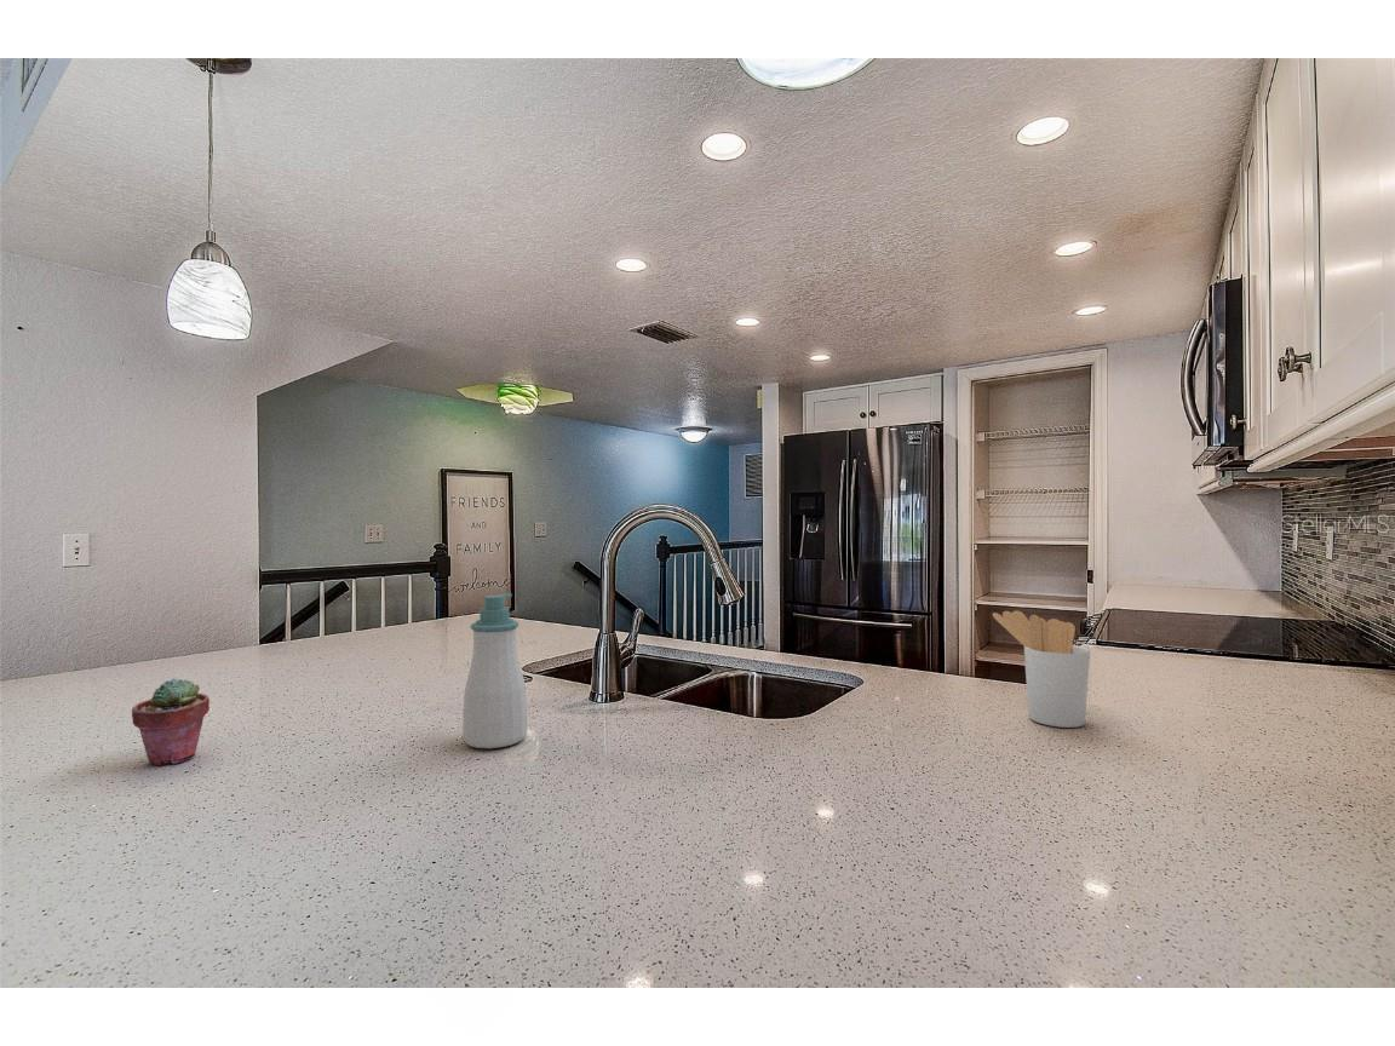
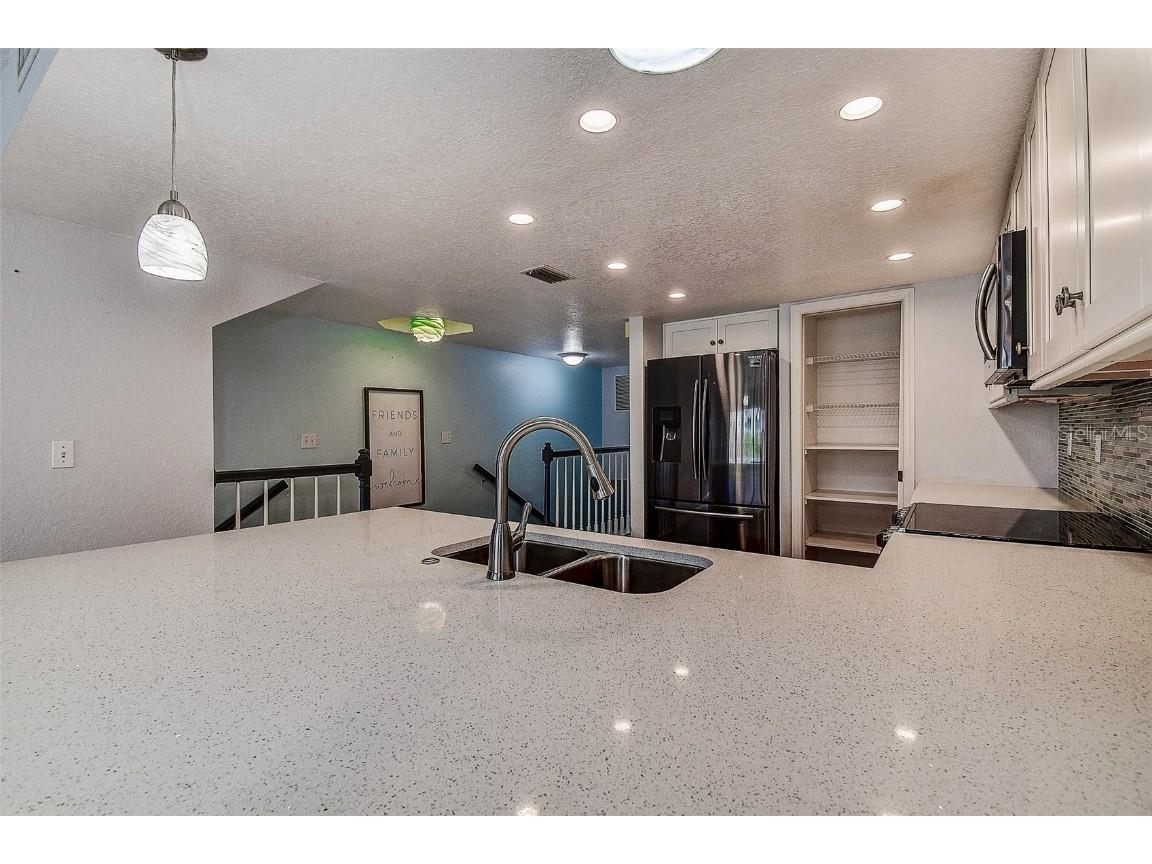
- soap bottle (494, 667)
- potted succulent (172, 718)
- utensil holder (1040, 663)
